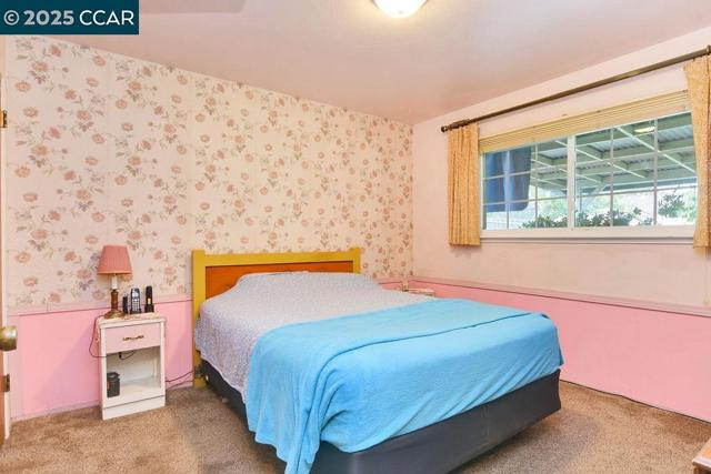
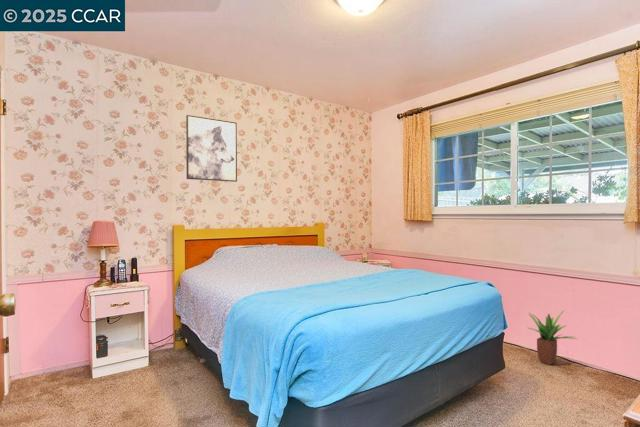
+ potted plant (551, 336)
+ wall art (212, 149)
